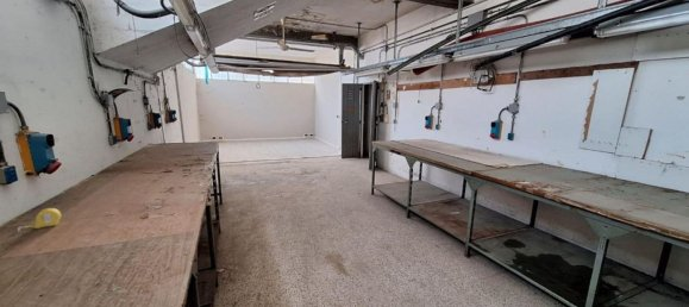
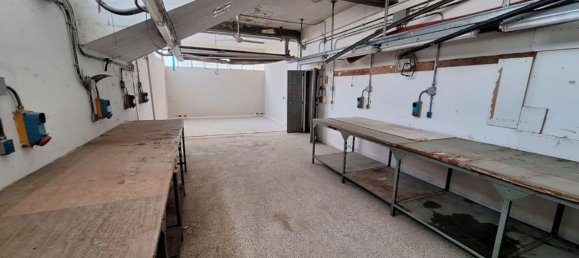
- tape measure (39, 219)
